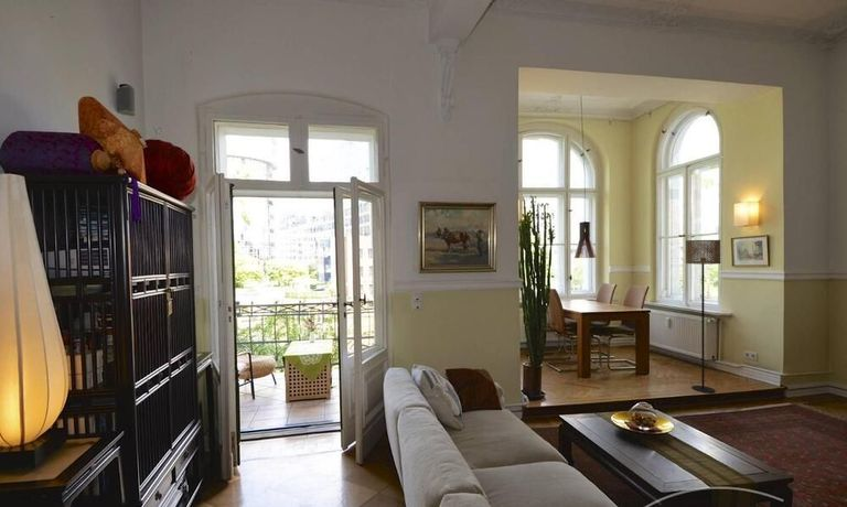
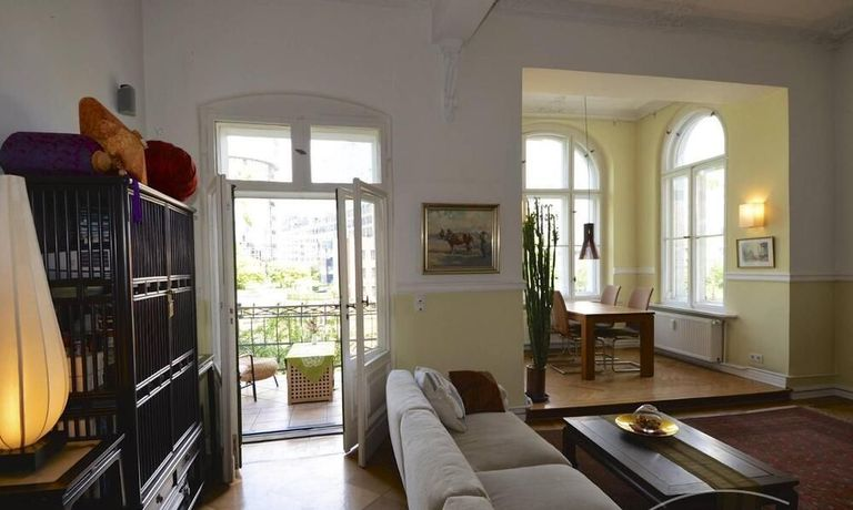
- floor lamp (703, 314)
